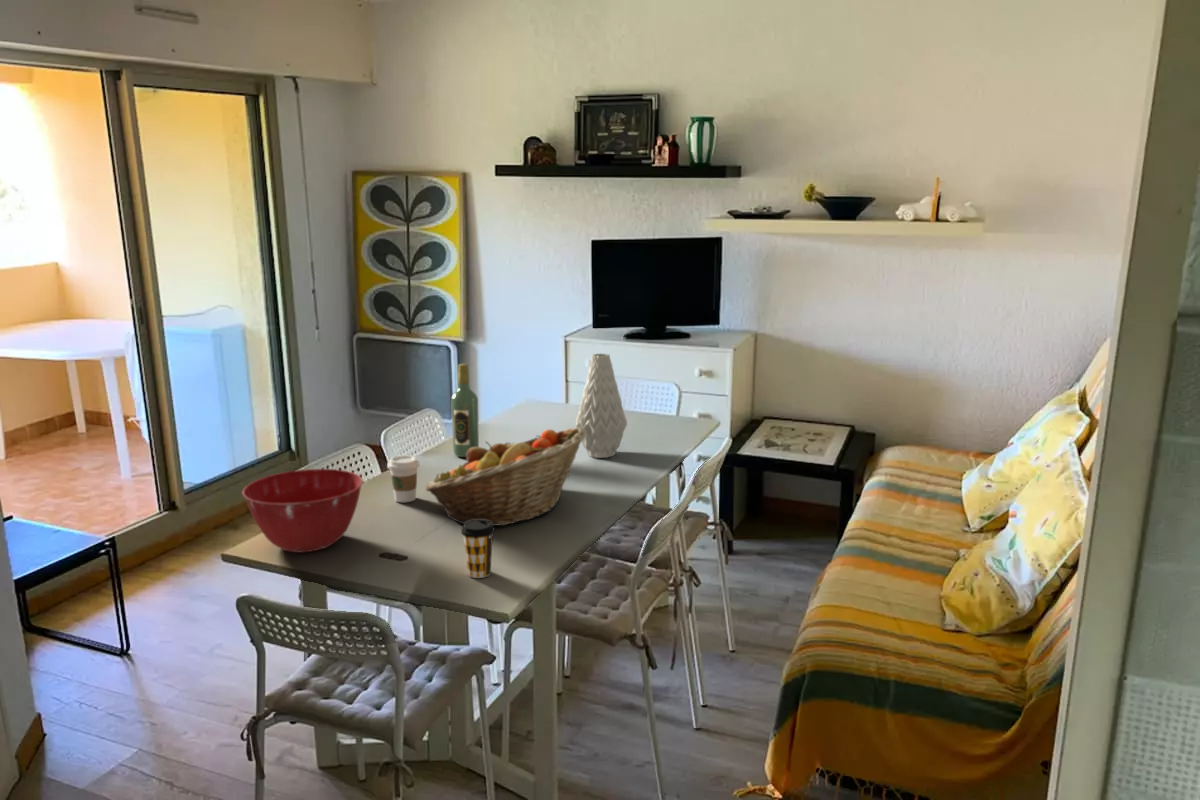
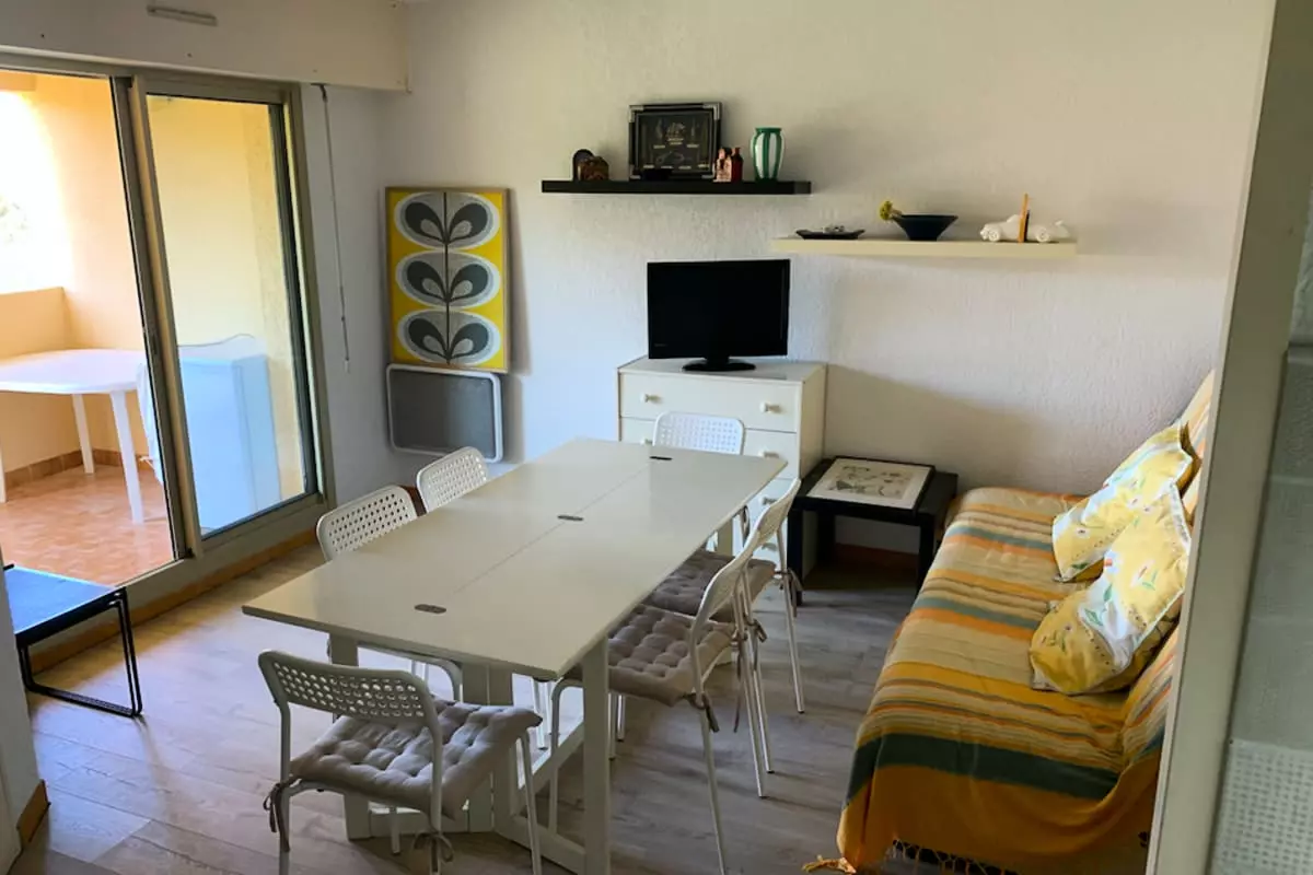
- coffee cup (404, 478)
- coffee cup (478, 549)
- mixing bowl (306, 513)
- vase (601, 405)
- wine bottle (464, 409)
- fruit basket (509, 470)
